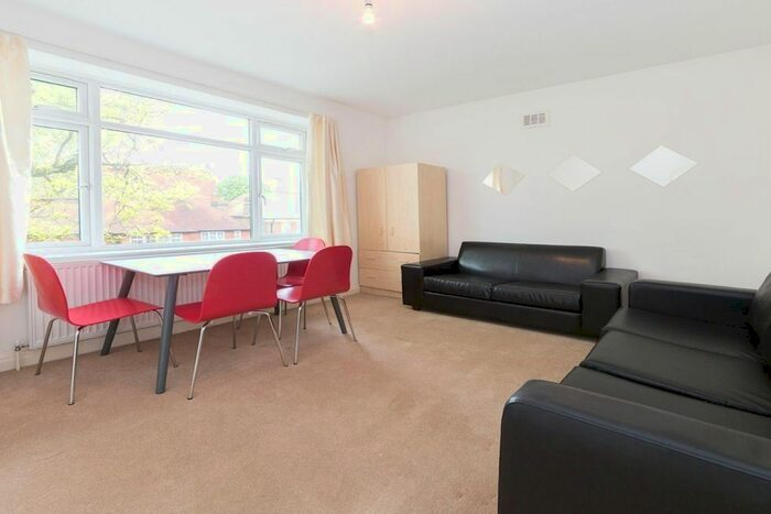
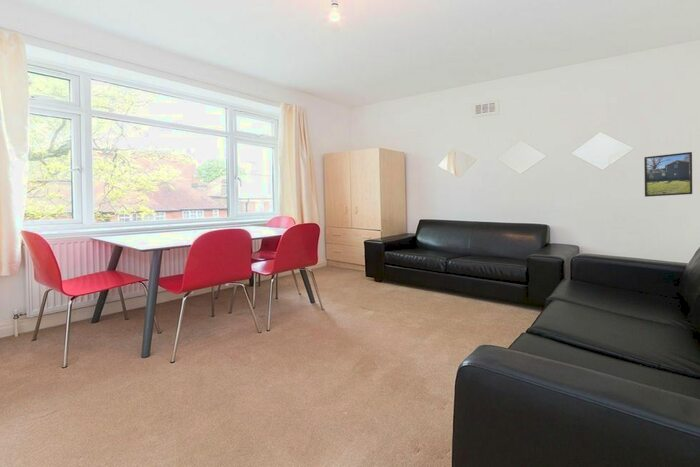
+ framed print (667, 175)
